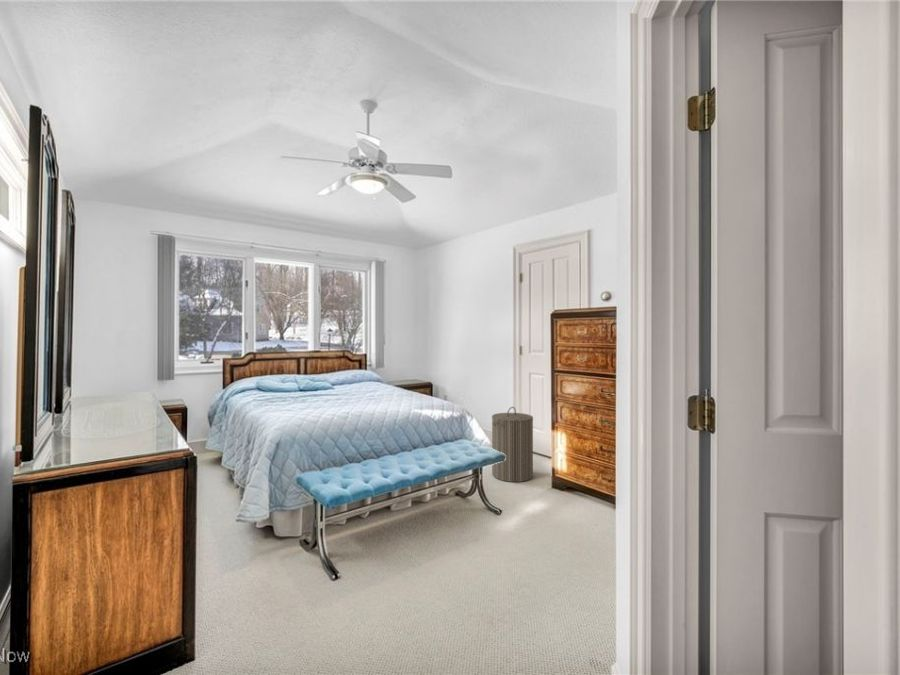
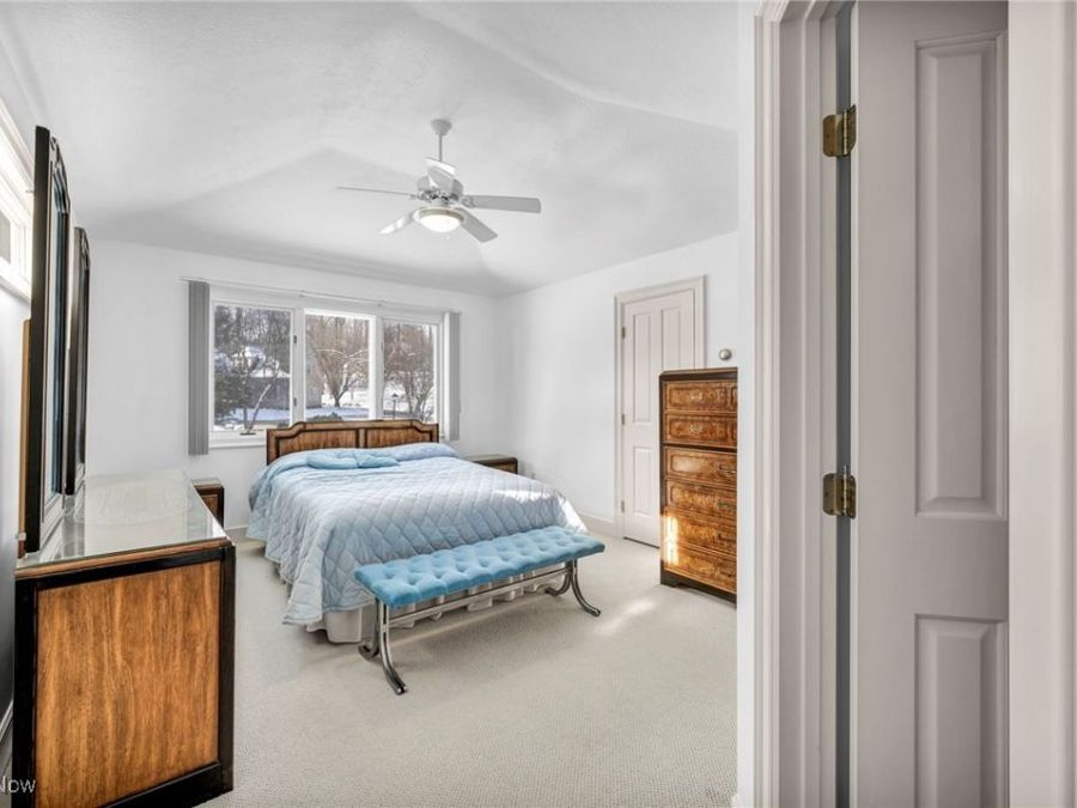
- laundry hamper (512, 441)
